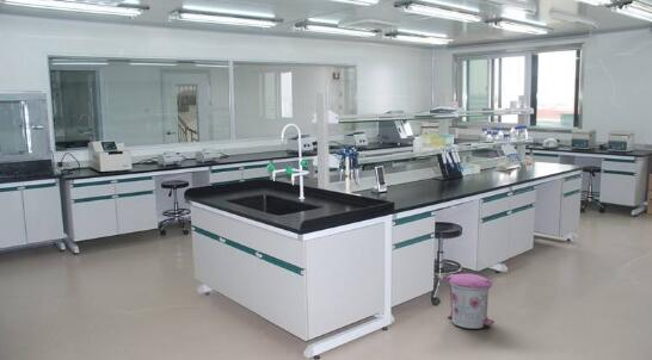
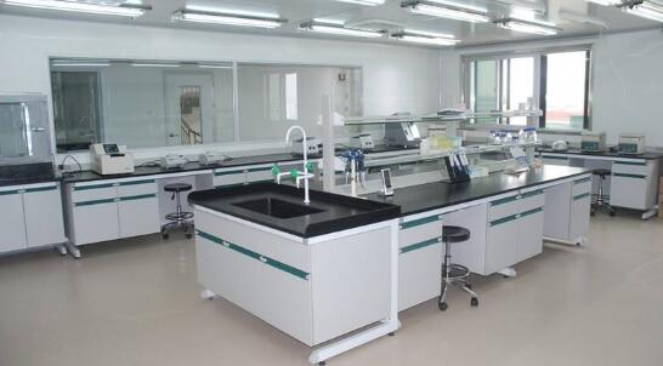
- trash can (468, 299)
